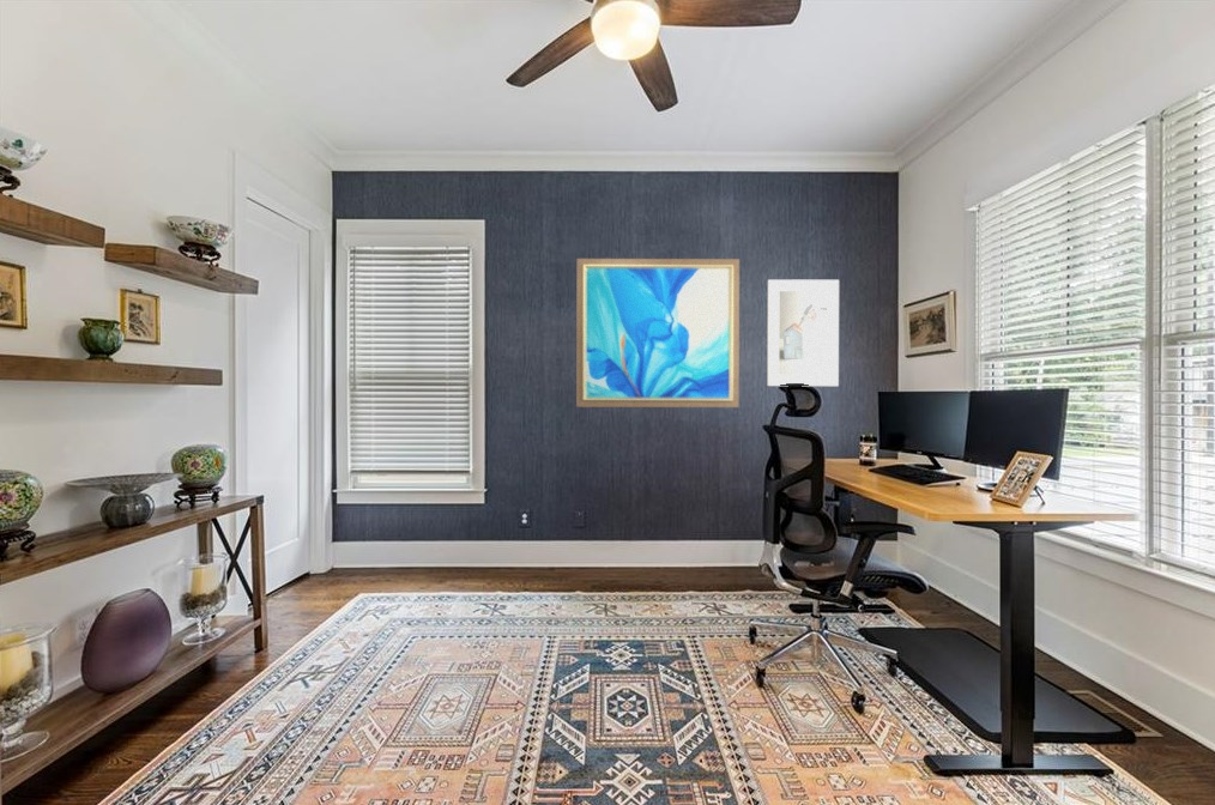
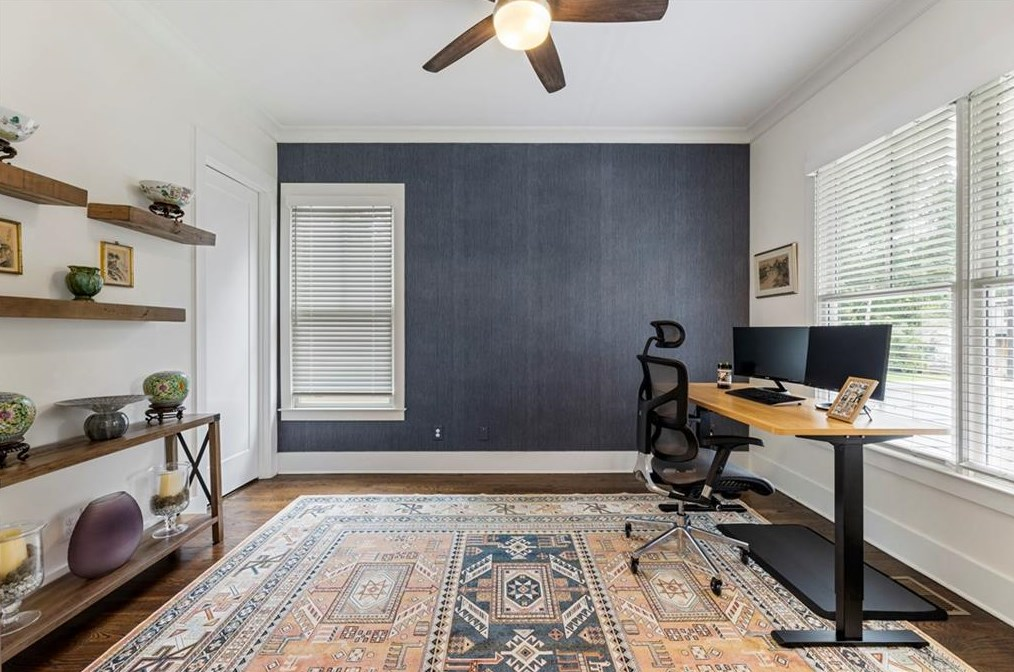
- wall art (658, 332)
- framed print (803, 333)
